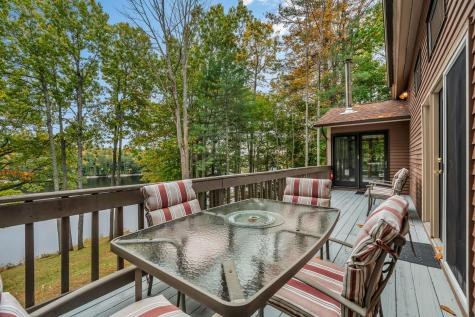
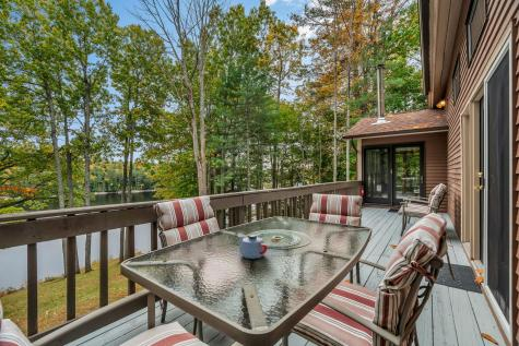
+ teapot (251, 244)
